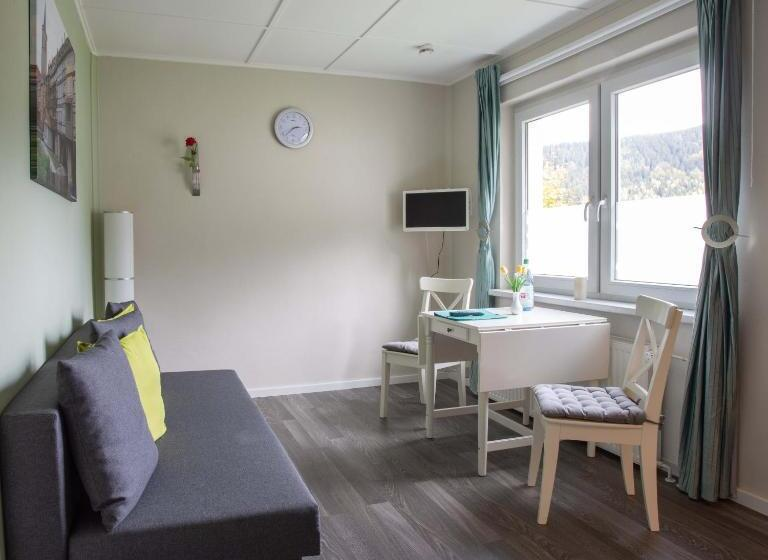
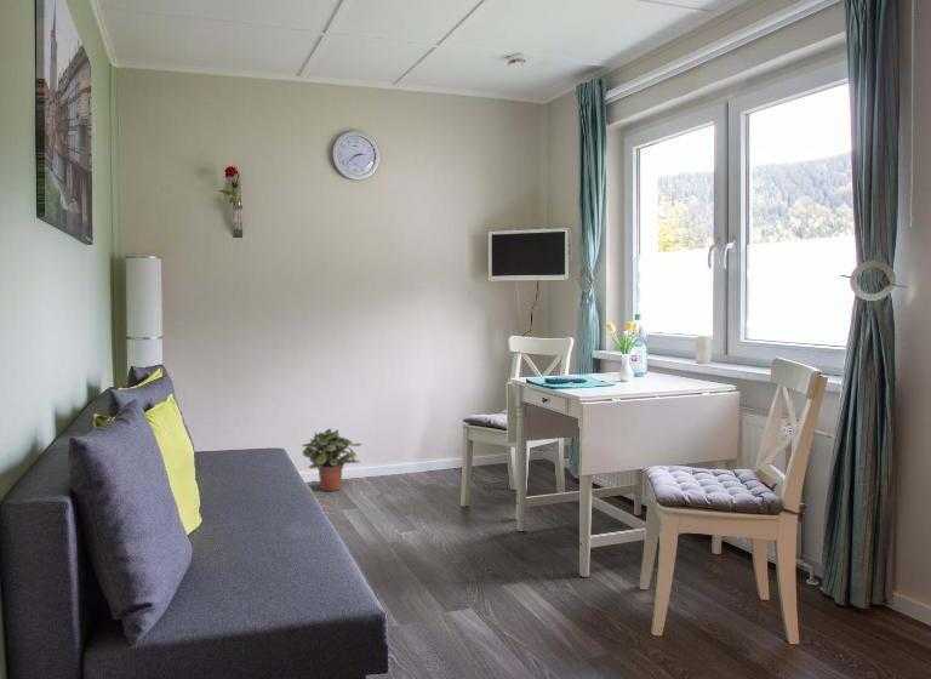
+ potted plant (331, 457)
